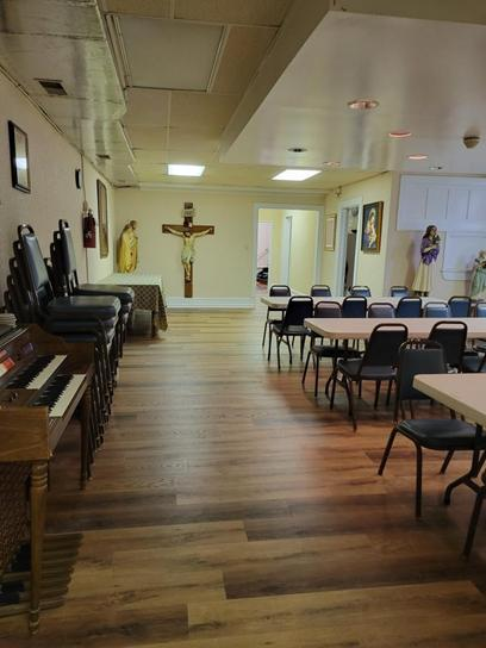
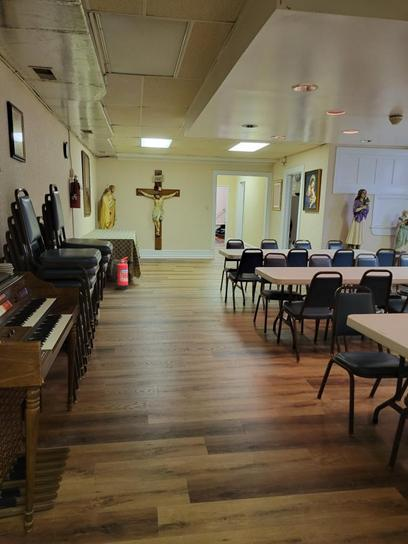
+ fire extinguisher (120, 273)
